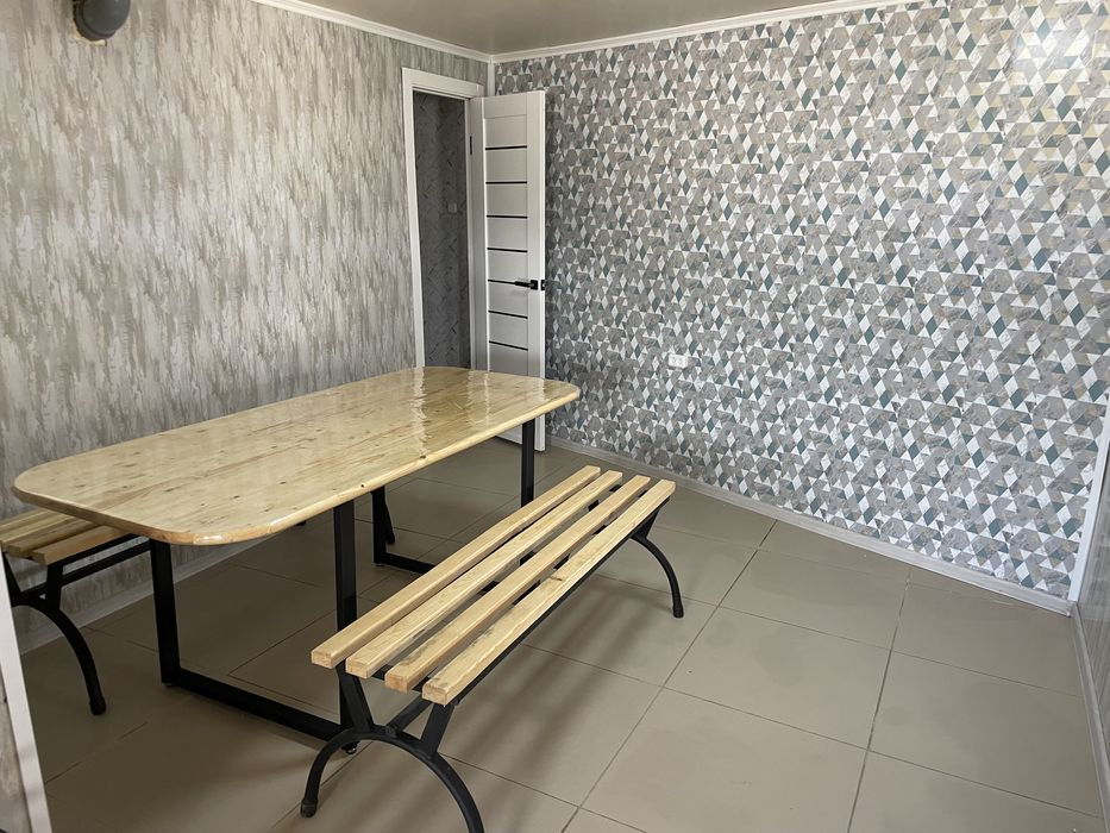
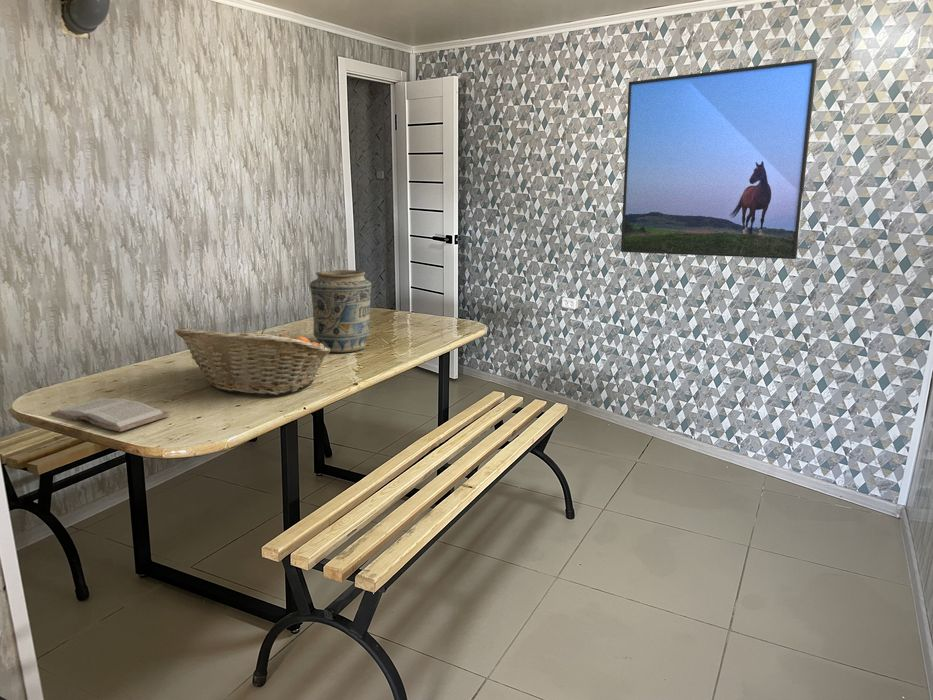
+ vase (341, 309)
+ book (109, 410)
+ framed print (708, 165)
+ fruit basket (255, 353)
